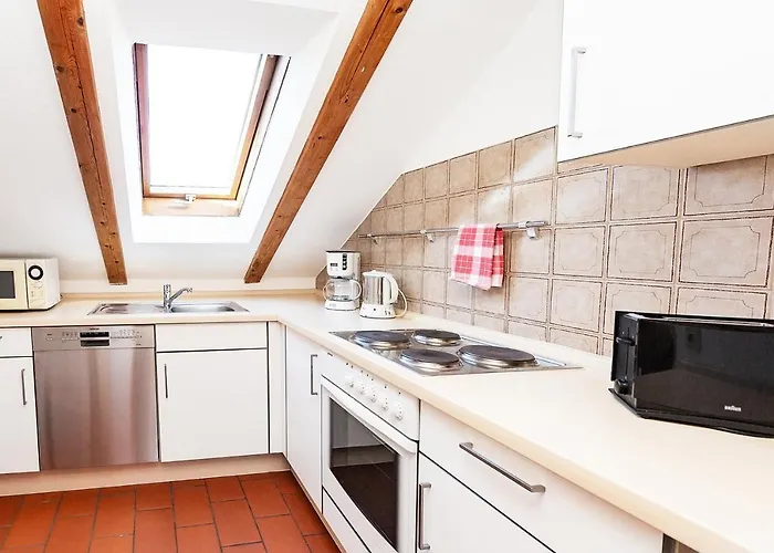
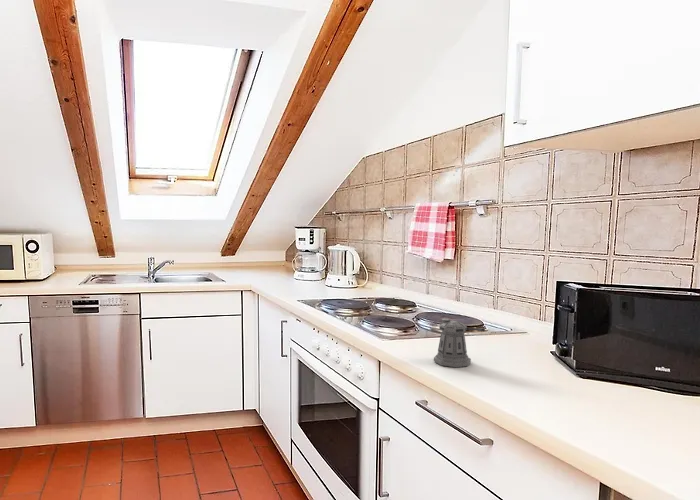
+ pepper shaker (456, 341)
